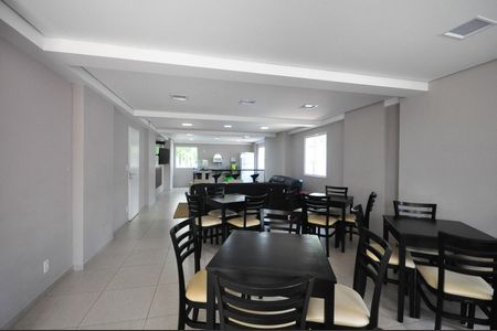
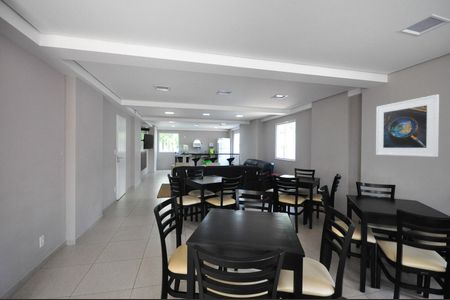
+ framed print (403, 128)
